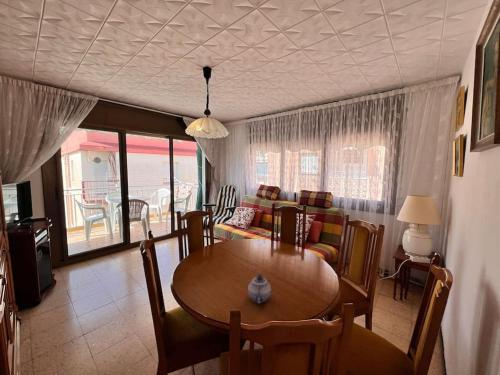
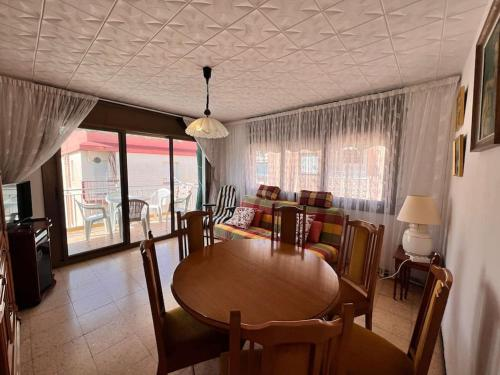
- teapot (259, 286)
